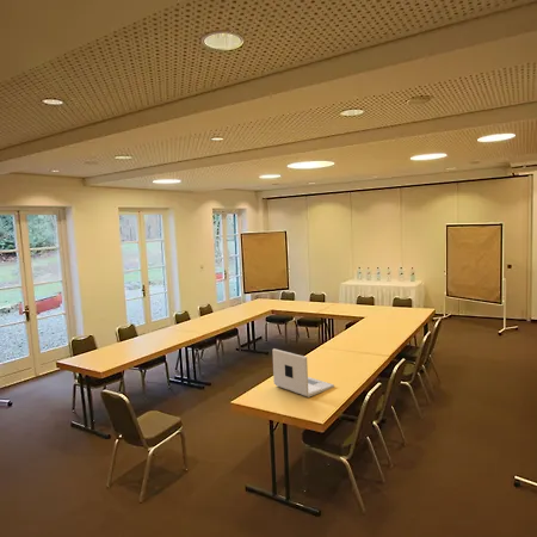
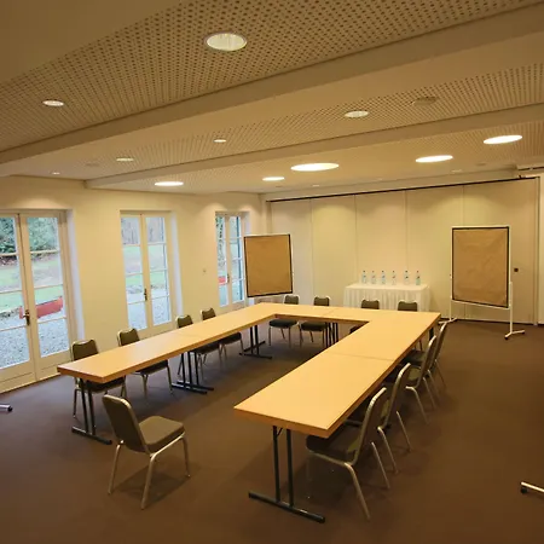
- laptop (302, 368)
